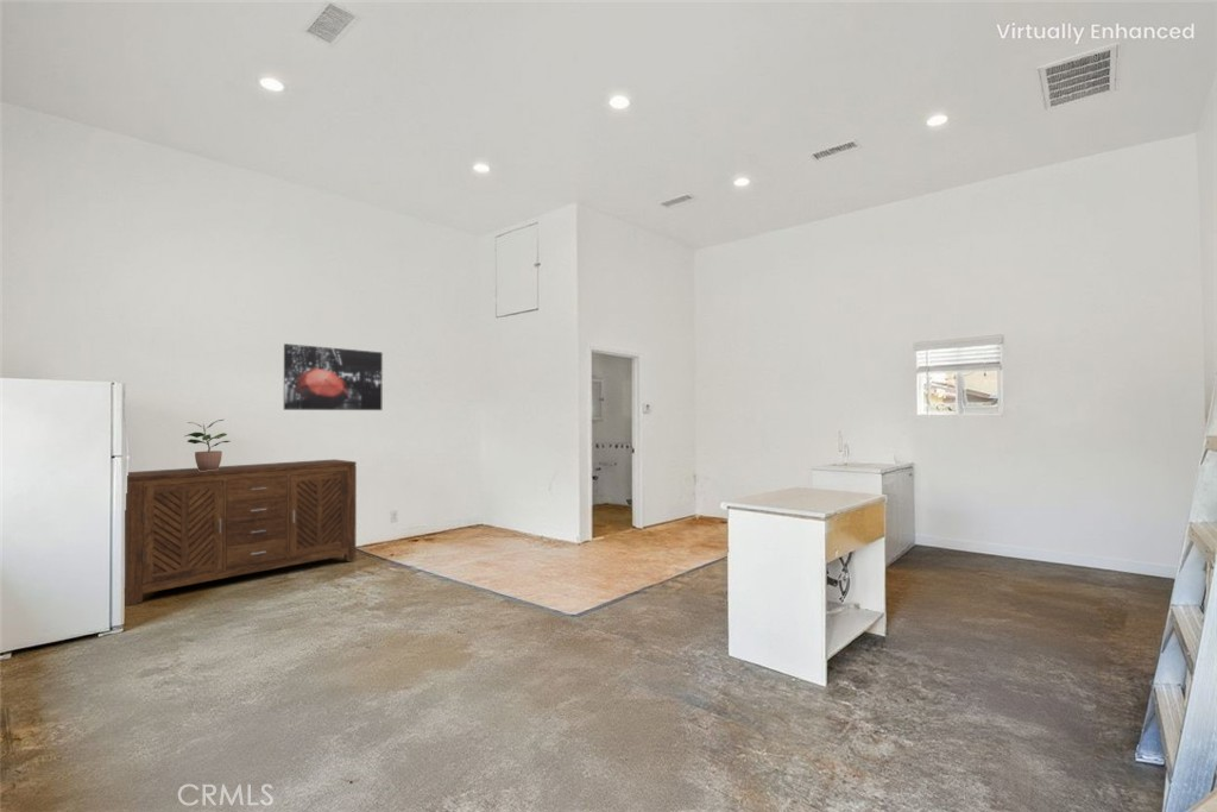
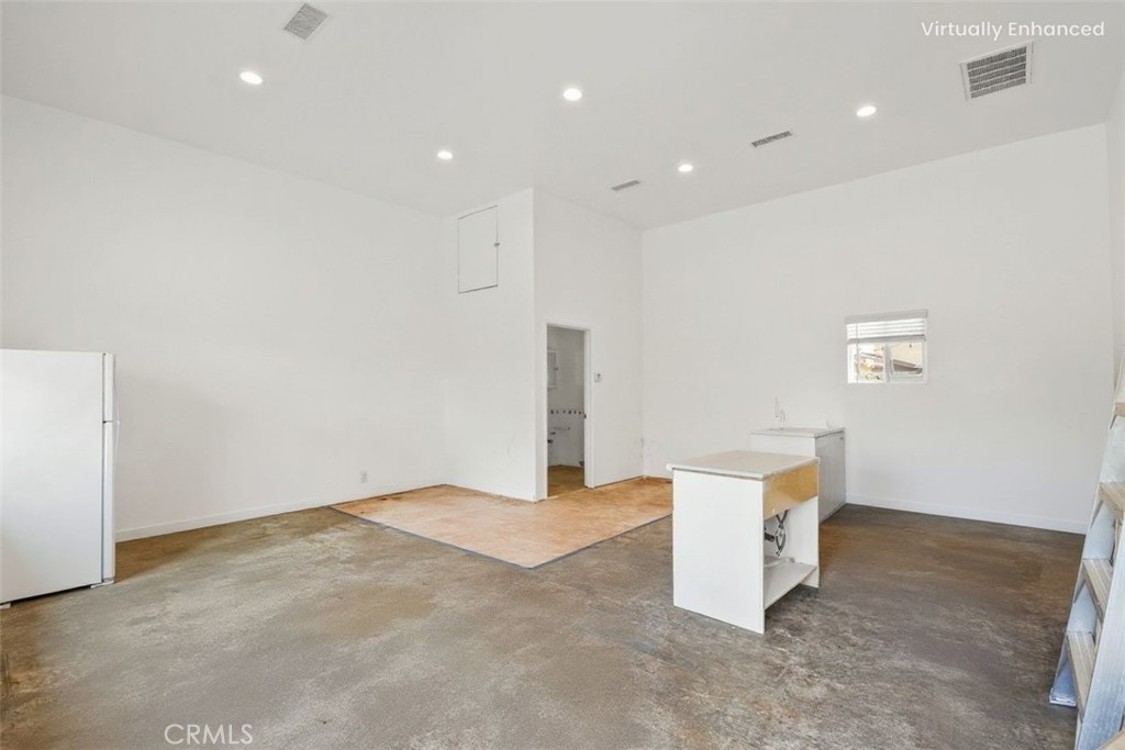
- wall art (335, 379)
- sideboard (248, 521)
- potted plant (207, 443)
